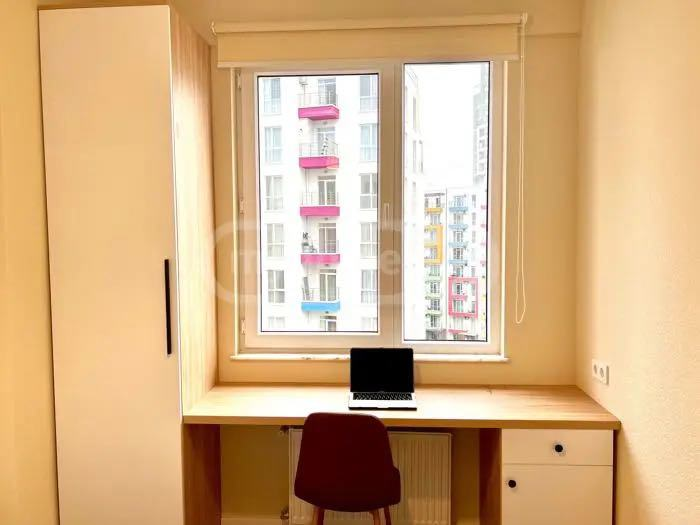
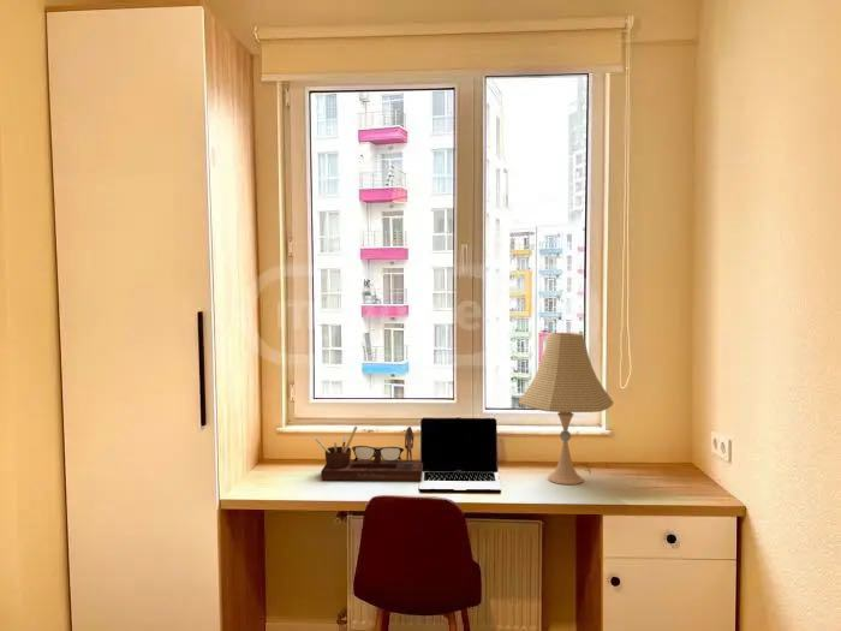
+ desk organizer (369, 450)
+ desk lamp (565, 406)
